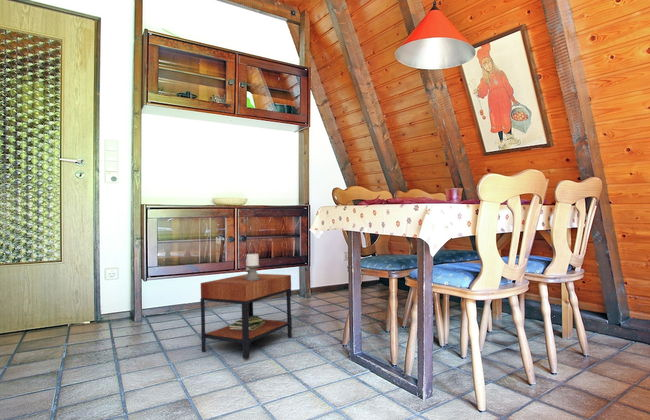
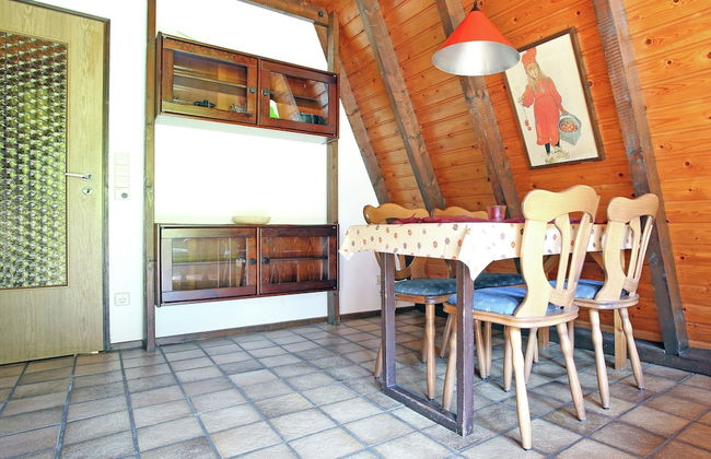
- side table (248, 298)
